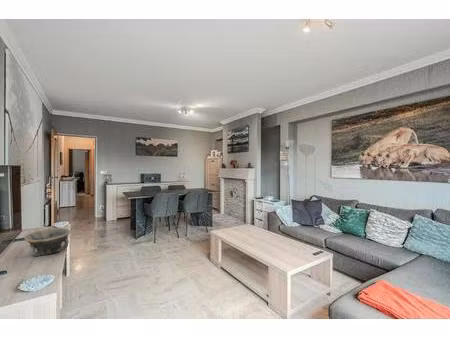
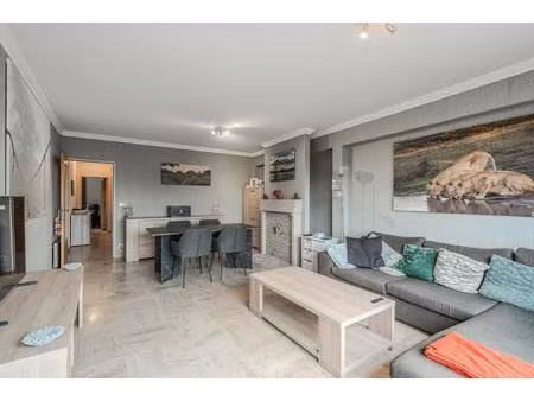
- bowl (48, 242)
